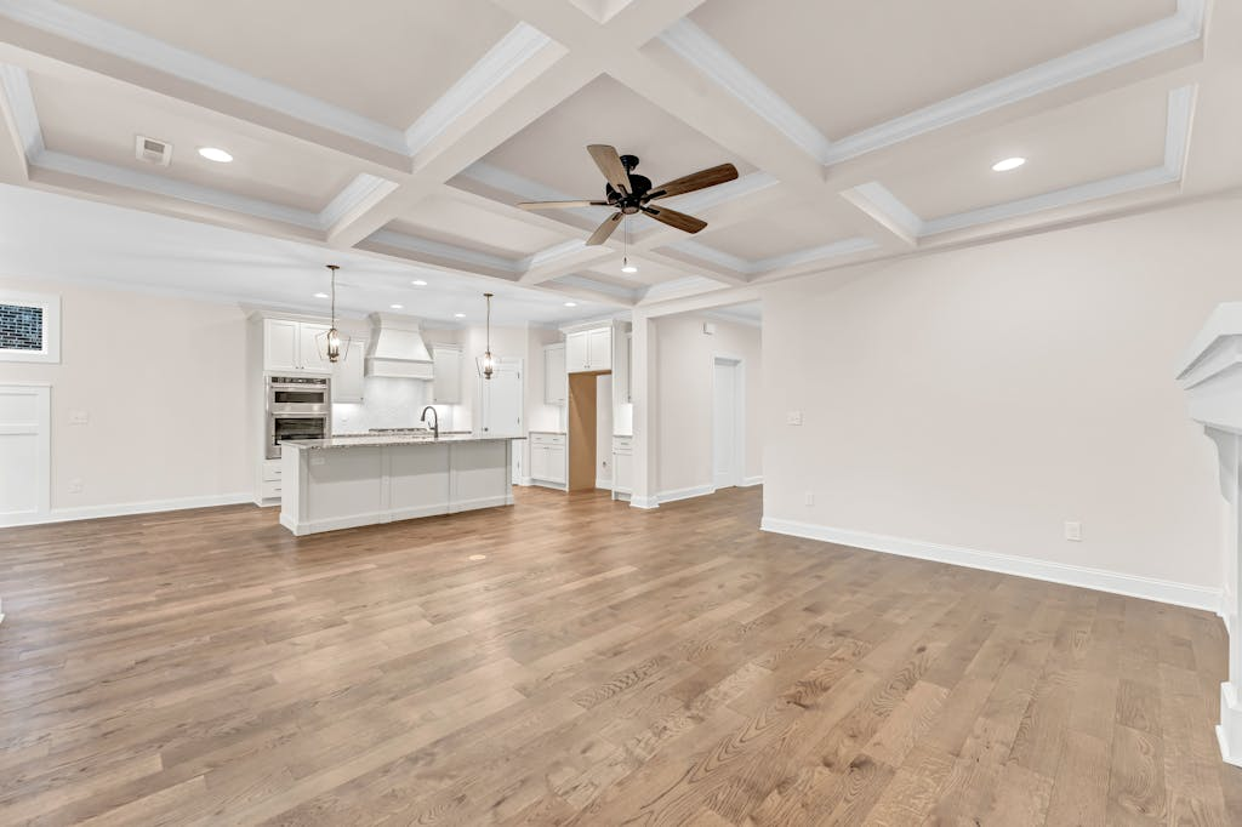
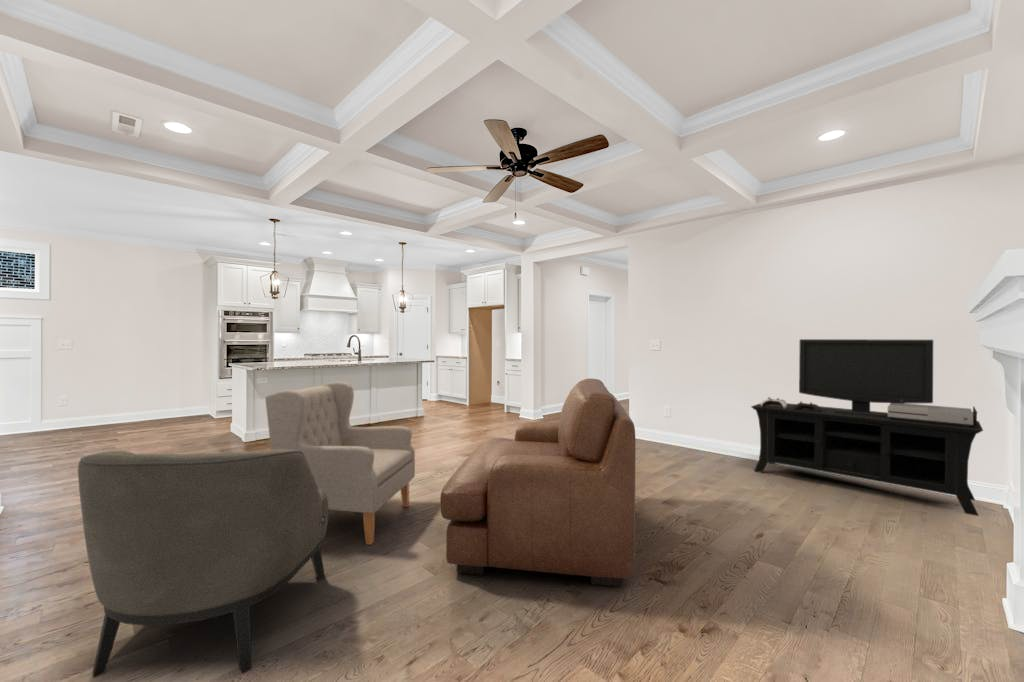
+ chair (542, 457)
+ armchair (217, 529)
+ chair (344, 453)
+ media console (854, 412)
